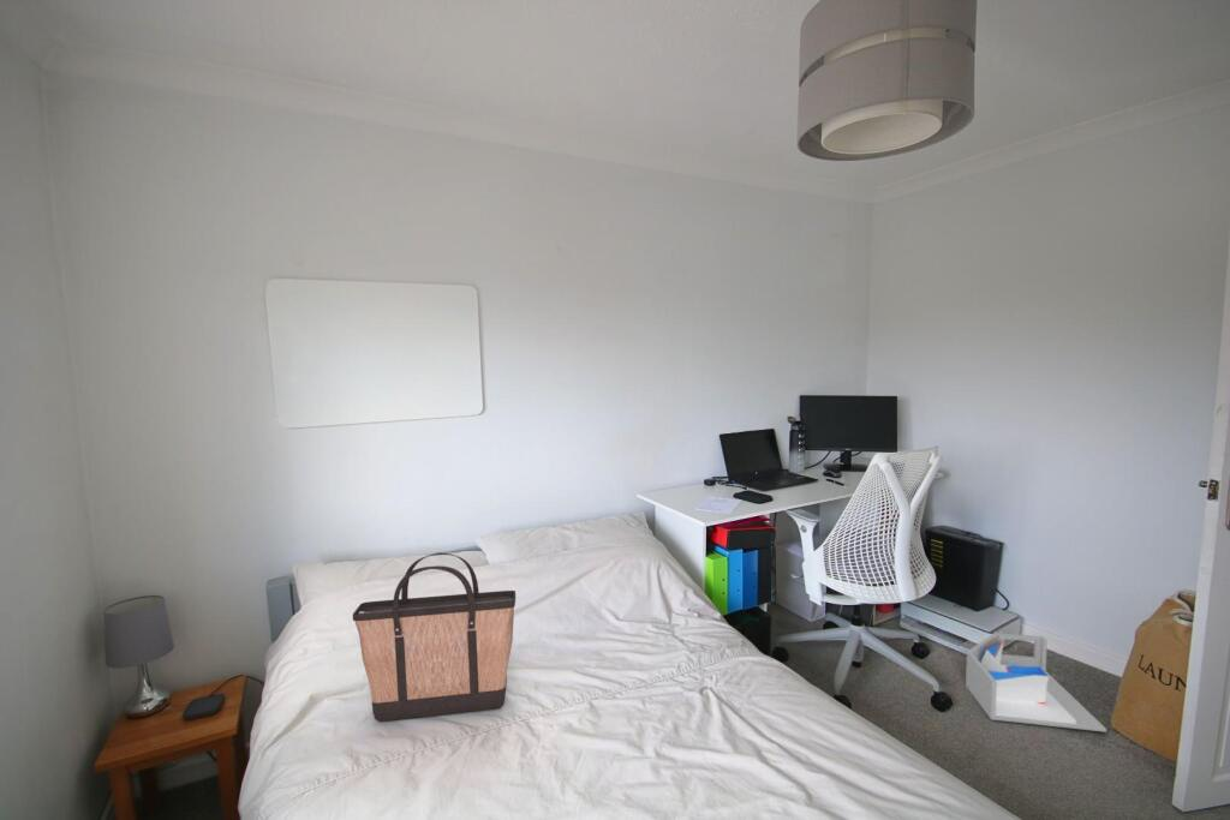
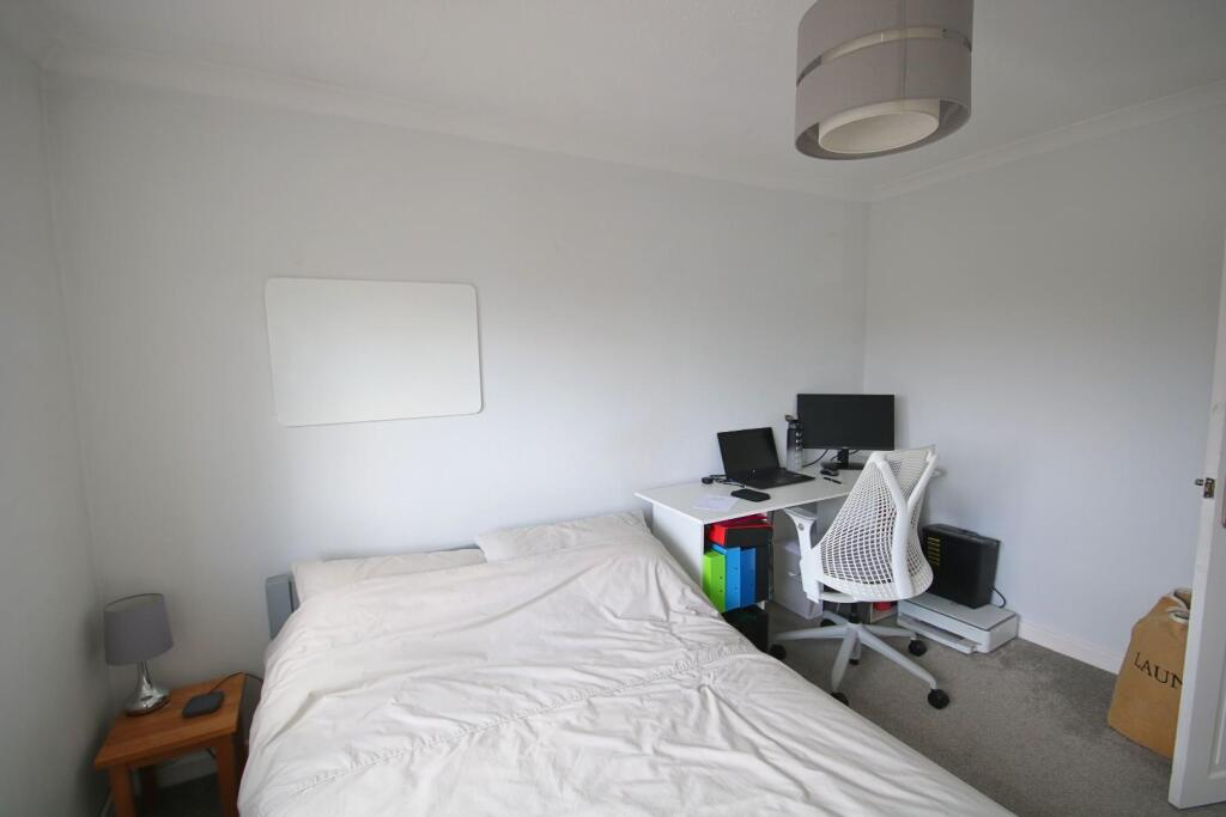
- storage bin (1019, 675)
- shopping bag (438, 634)
